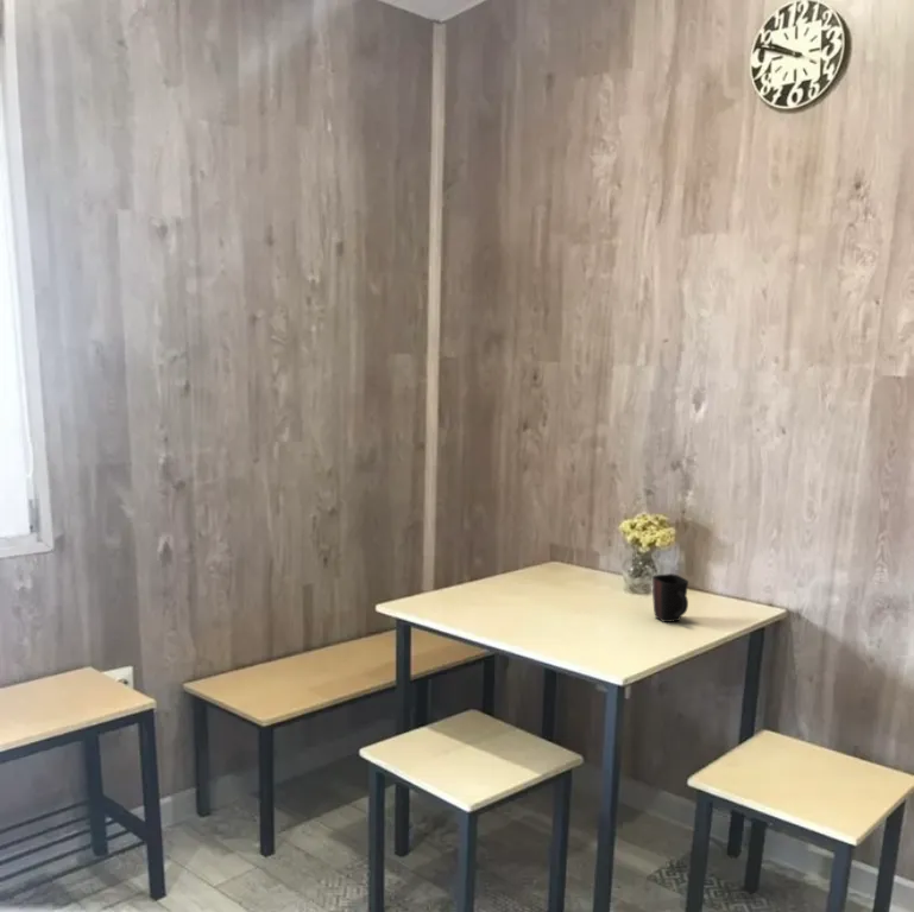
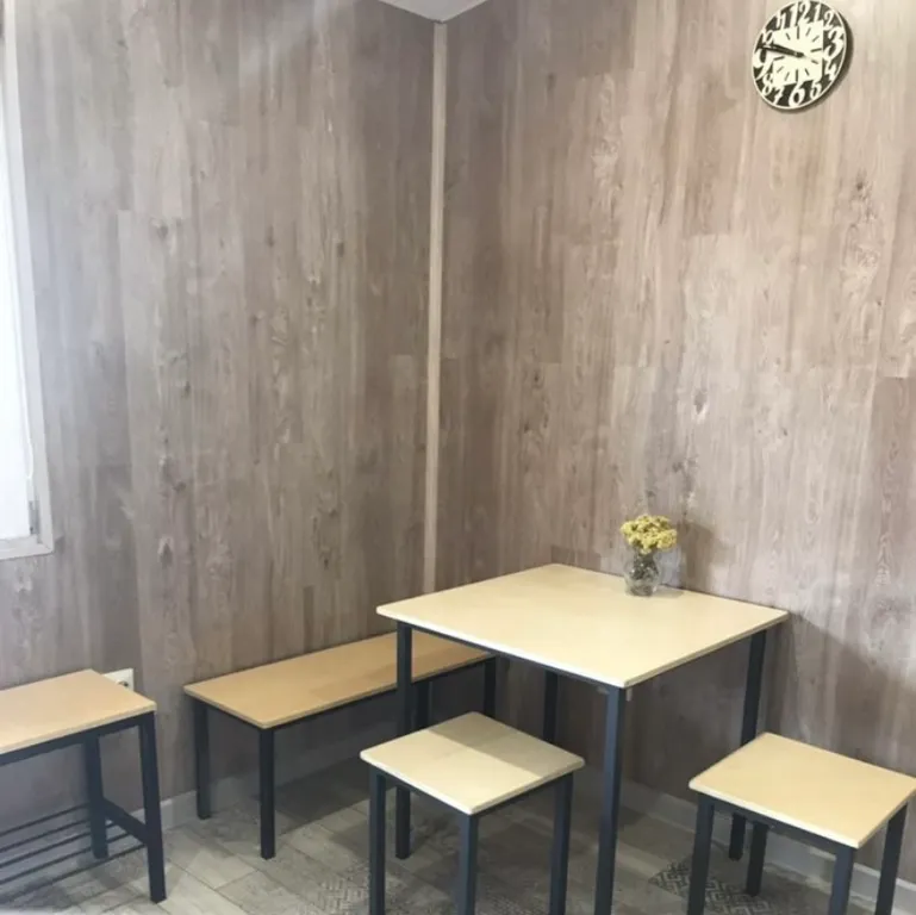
- mug (673, 600)
